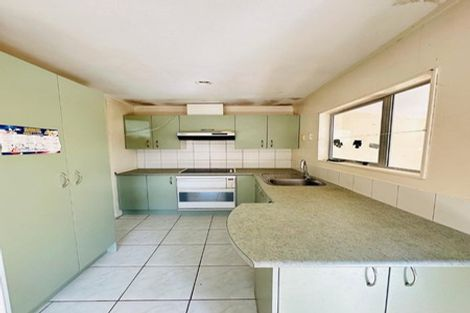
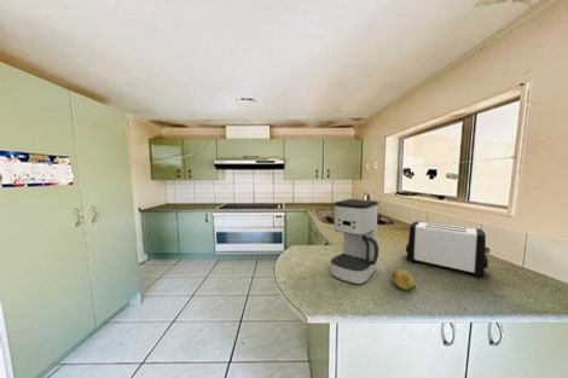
+ coffee maker (357, 238)
+ toaster (445, 246)
+ fruit (402, 279)
